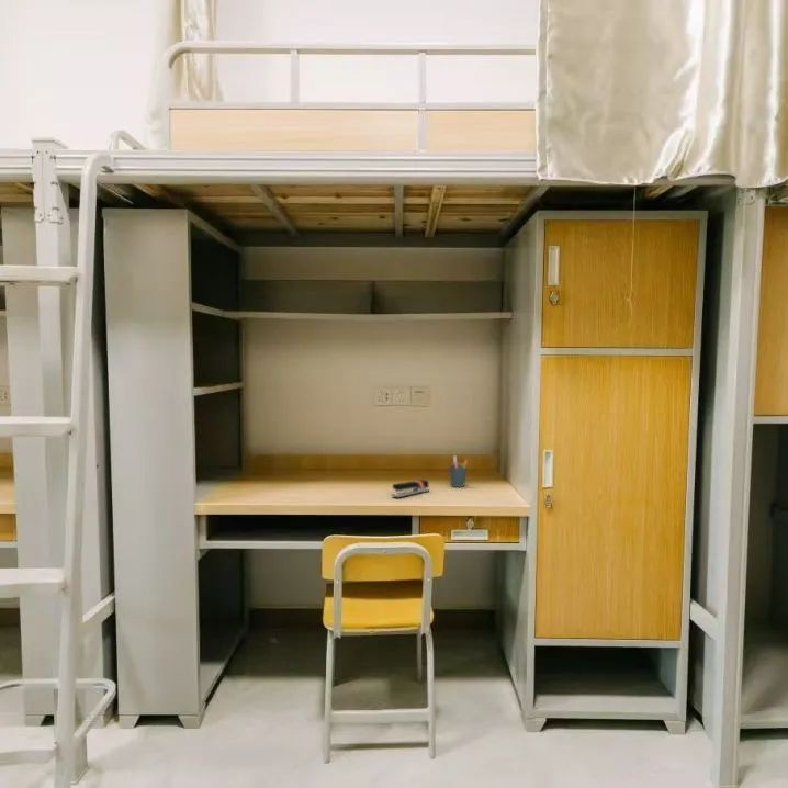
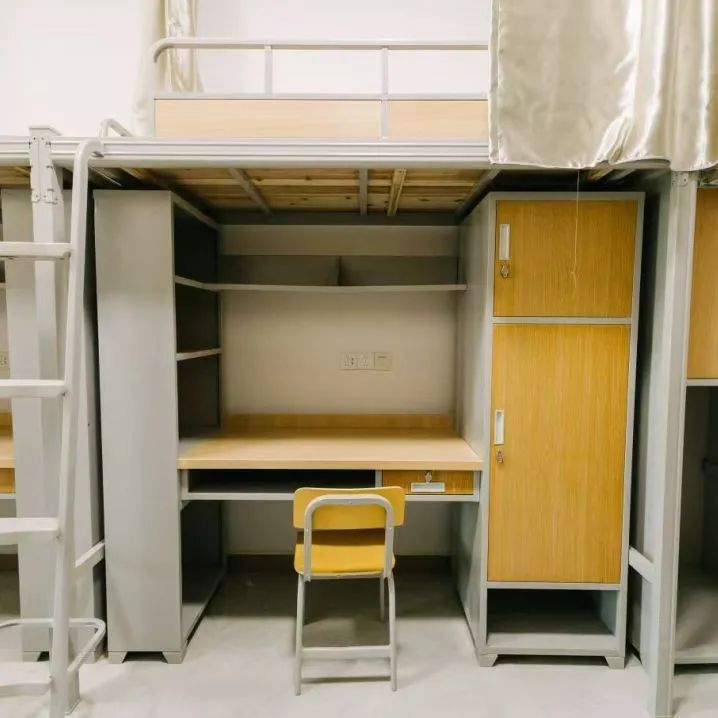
- pen holder (458, 471)
- stapler (410, 487)
